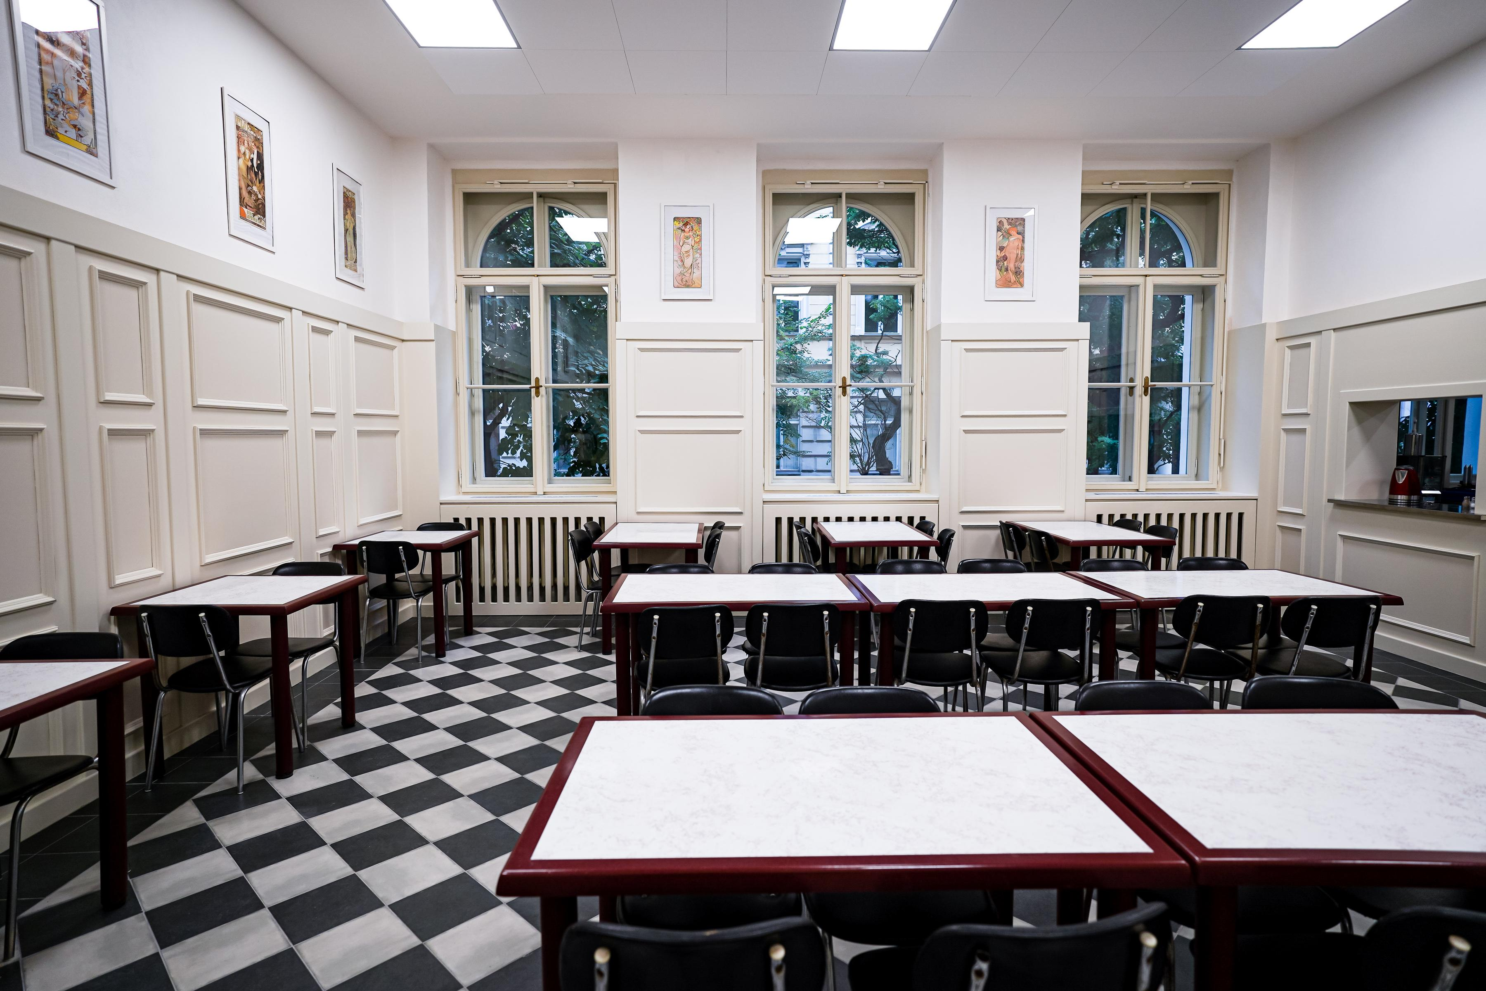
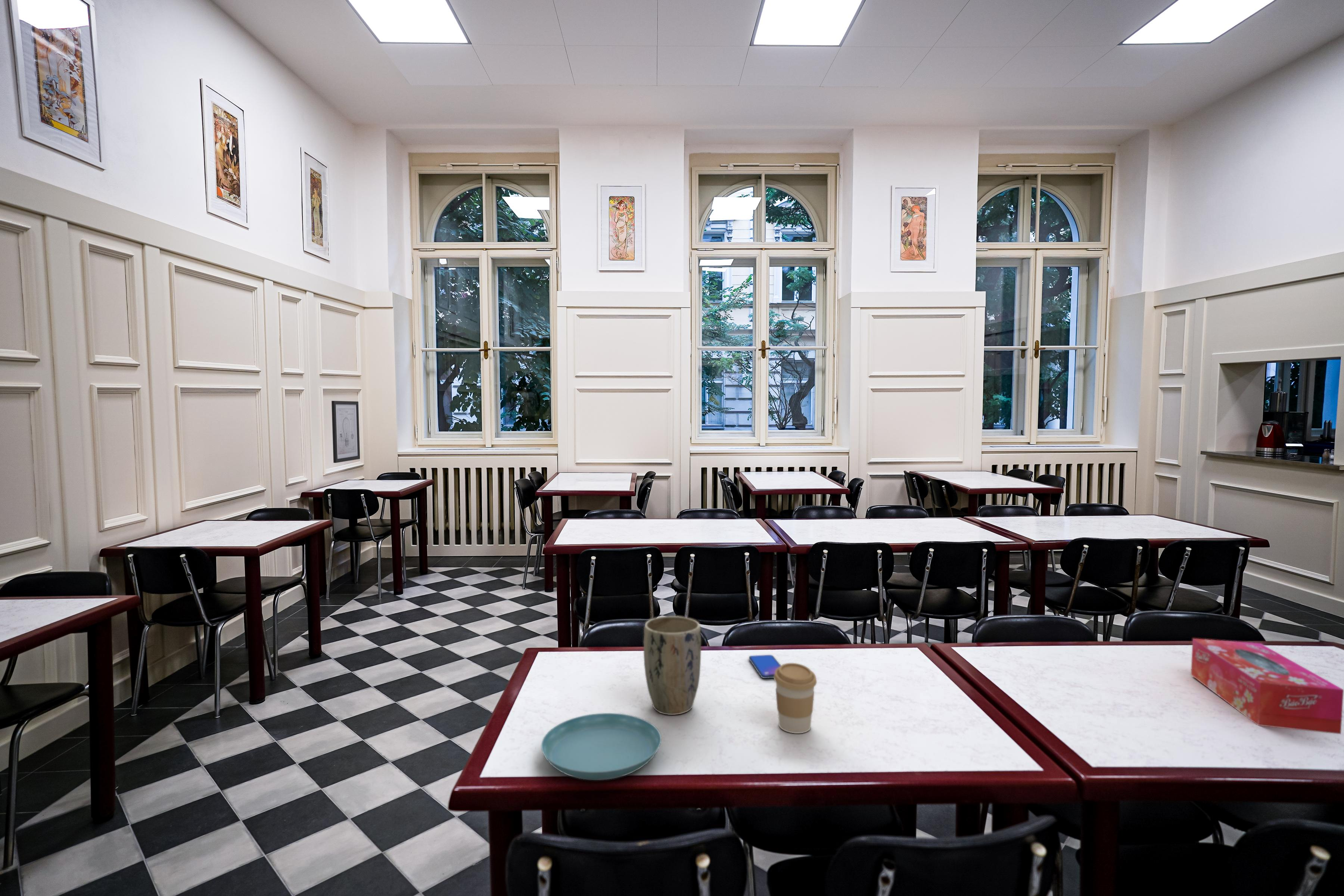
+ smartphone (767, 666)
+ wall art (346, 431)
+ plant pot (672, 665)
+ saucer (602, 747)
+ tissue box (1259, 681)
+ coffee cup (795, 697)
